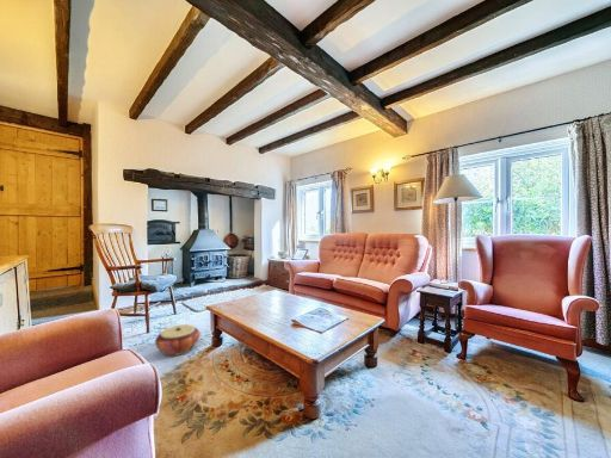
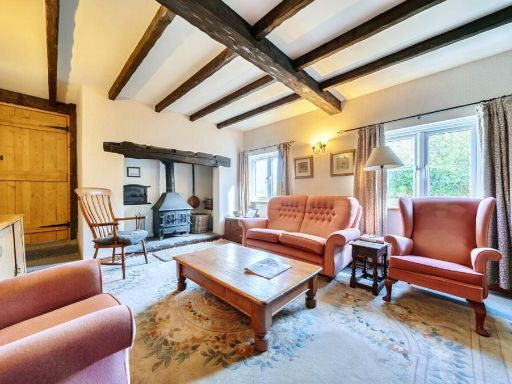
- woven basket (178, 339)
